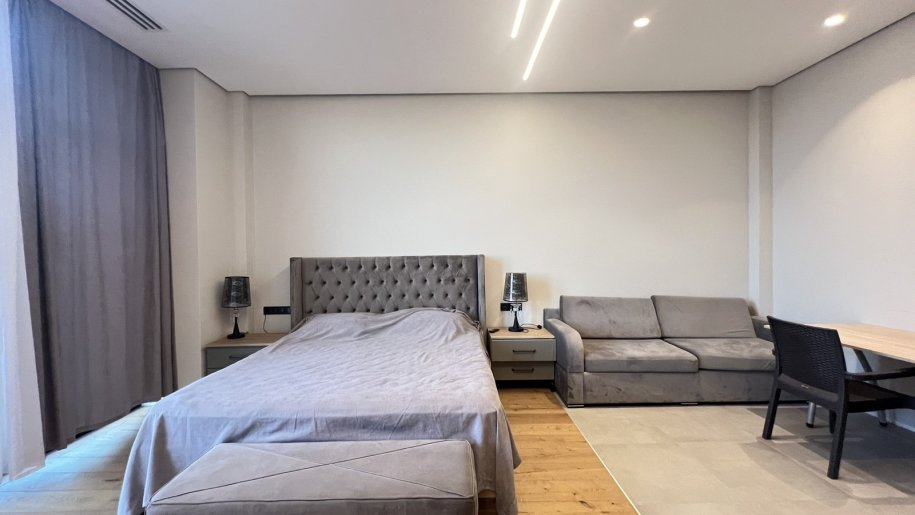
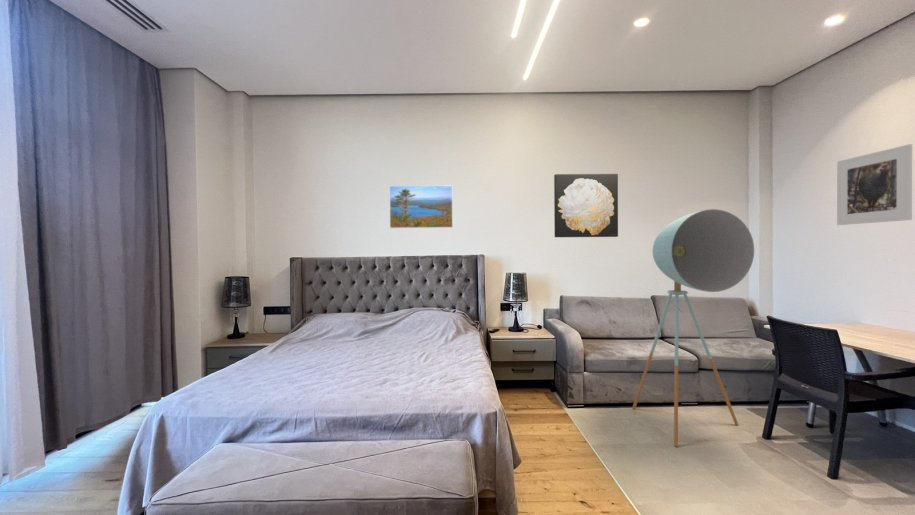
+ wall art (585, 205)
+ floor lamp (693, 320)
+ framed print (421, 206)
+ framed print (871, 188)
